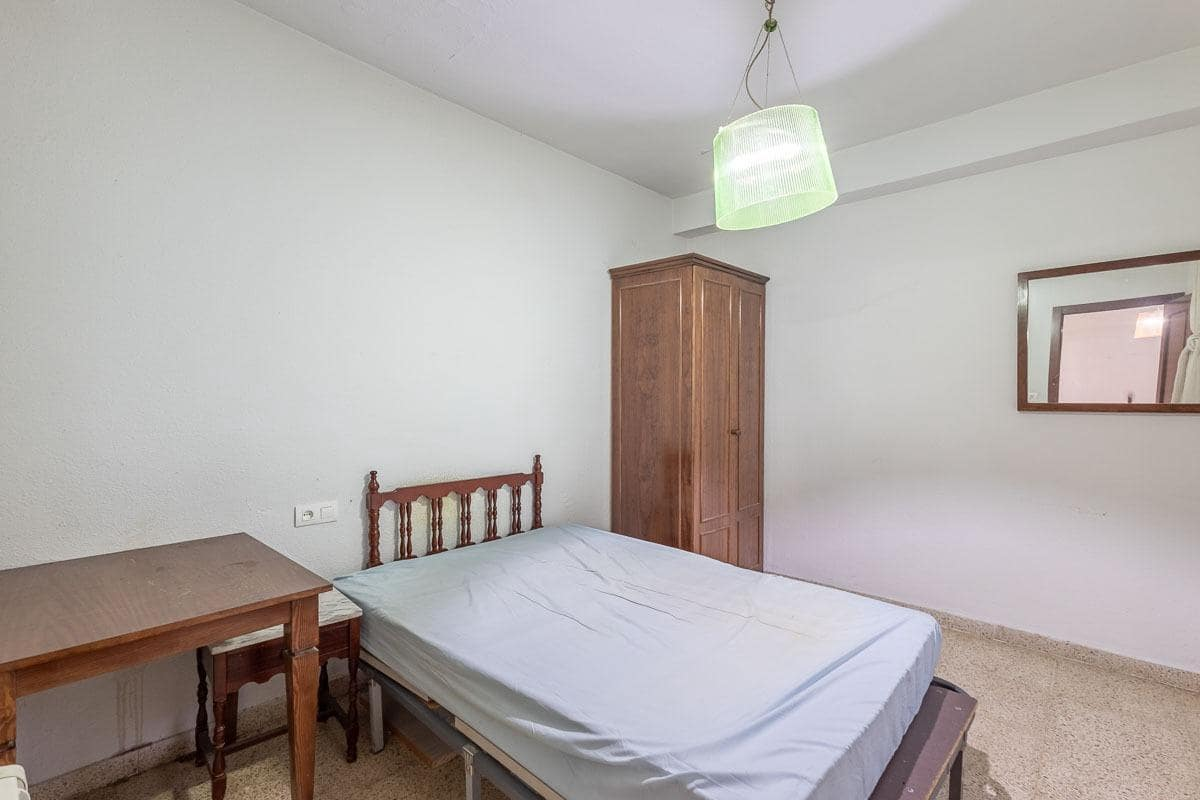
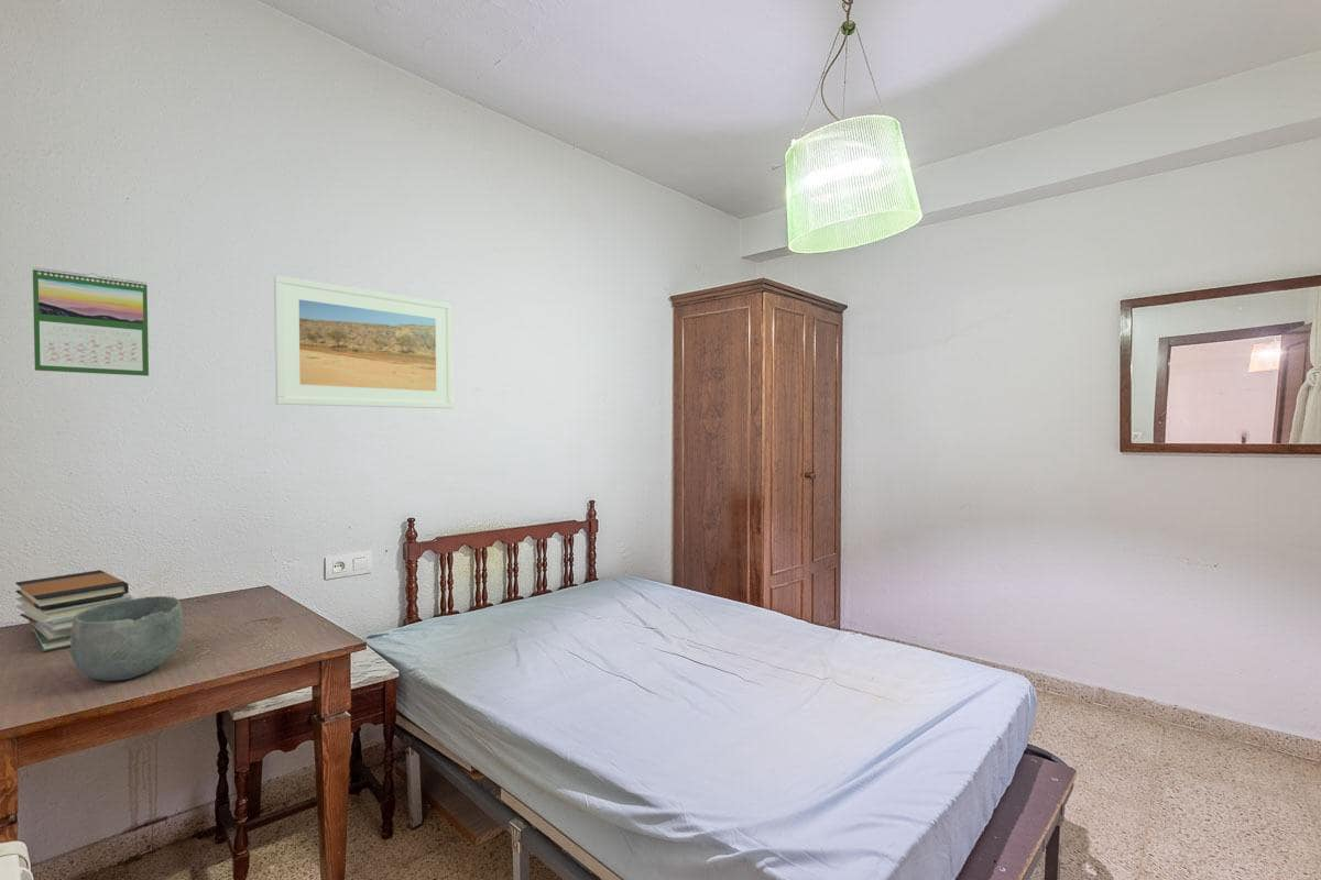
+ bowl (129, 639)
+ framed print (372, 349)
+ book stack (75, 607)
+ calendar (94, 322)
